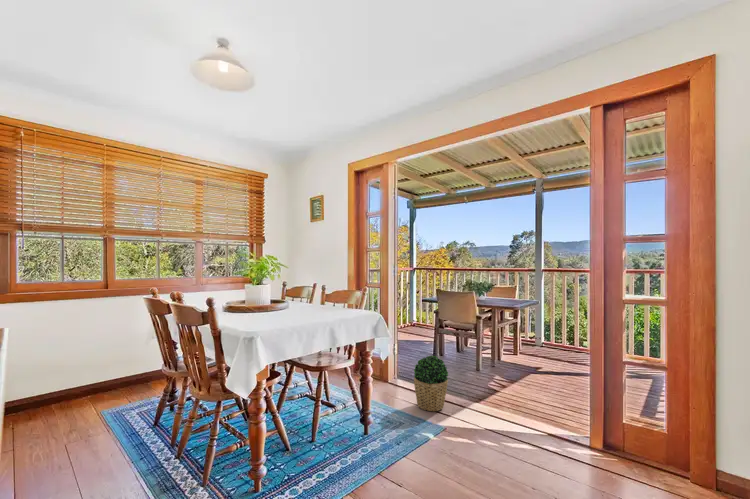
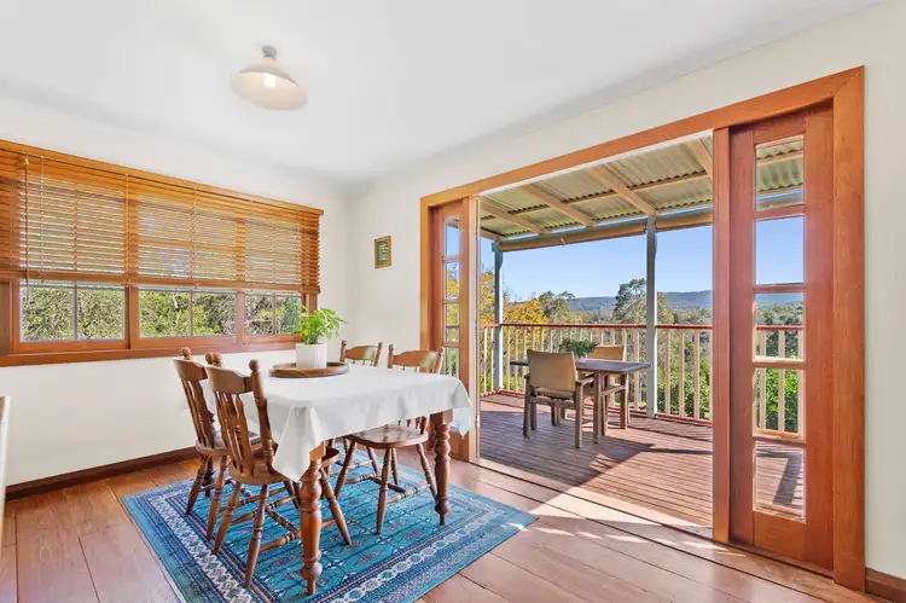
- potted plant (430, 381)
